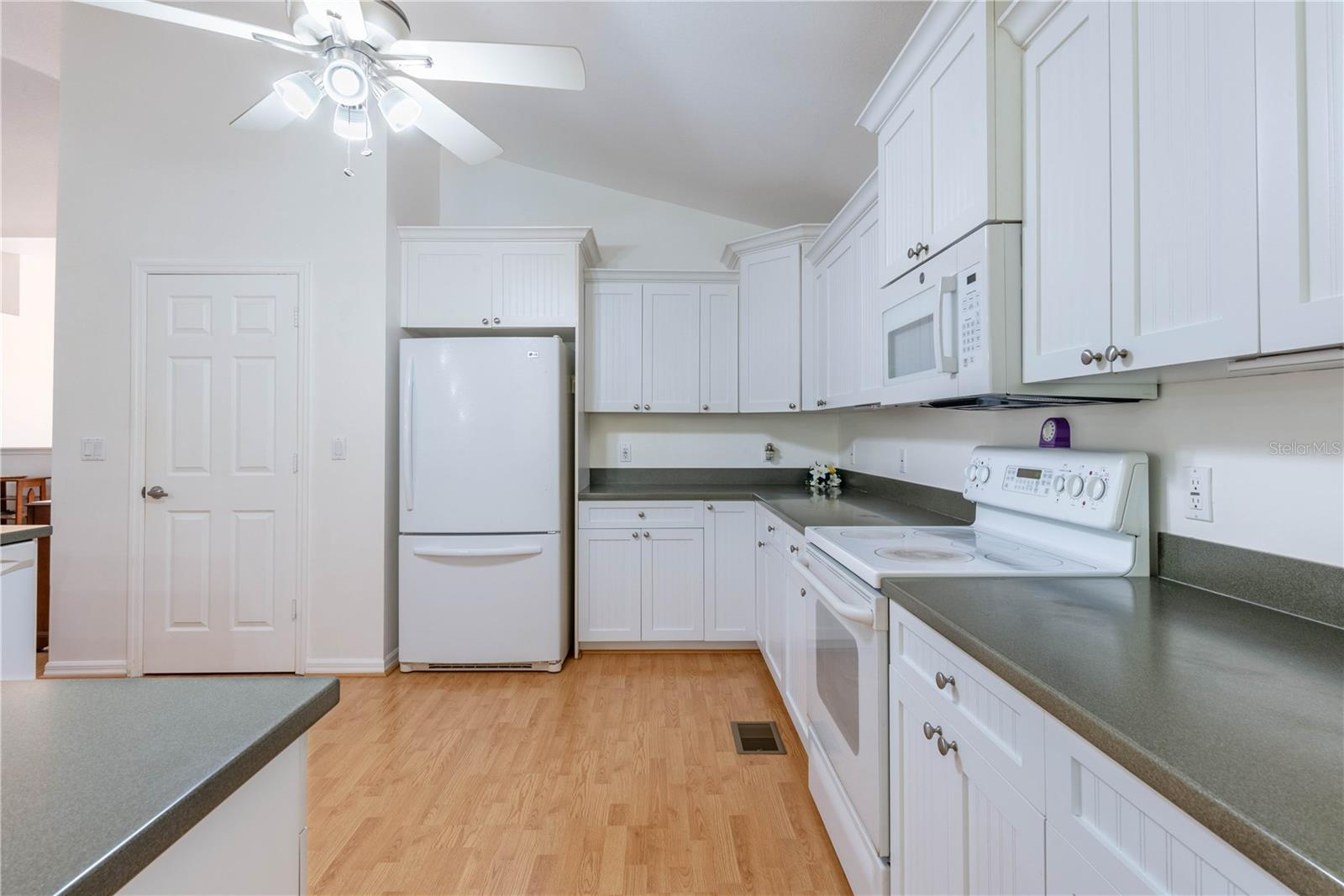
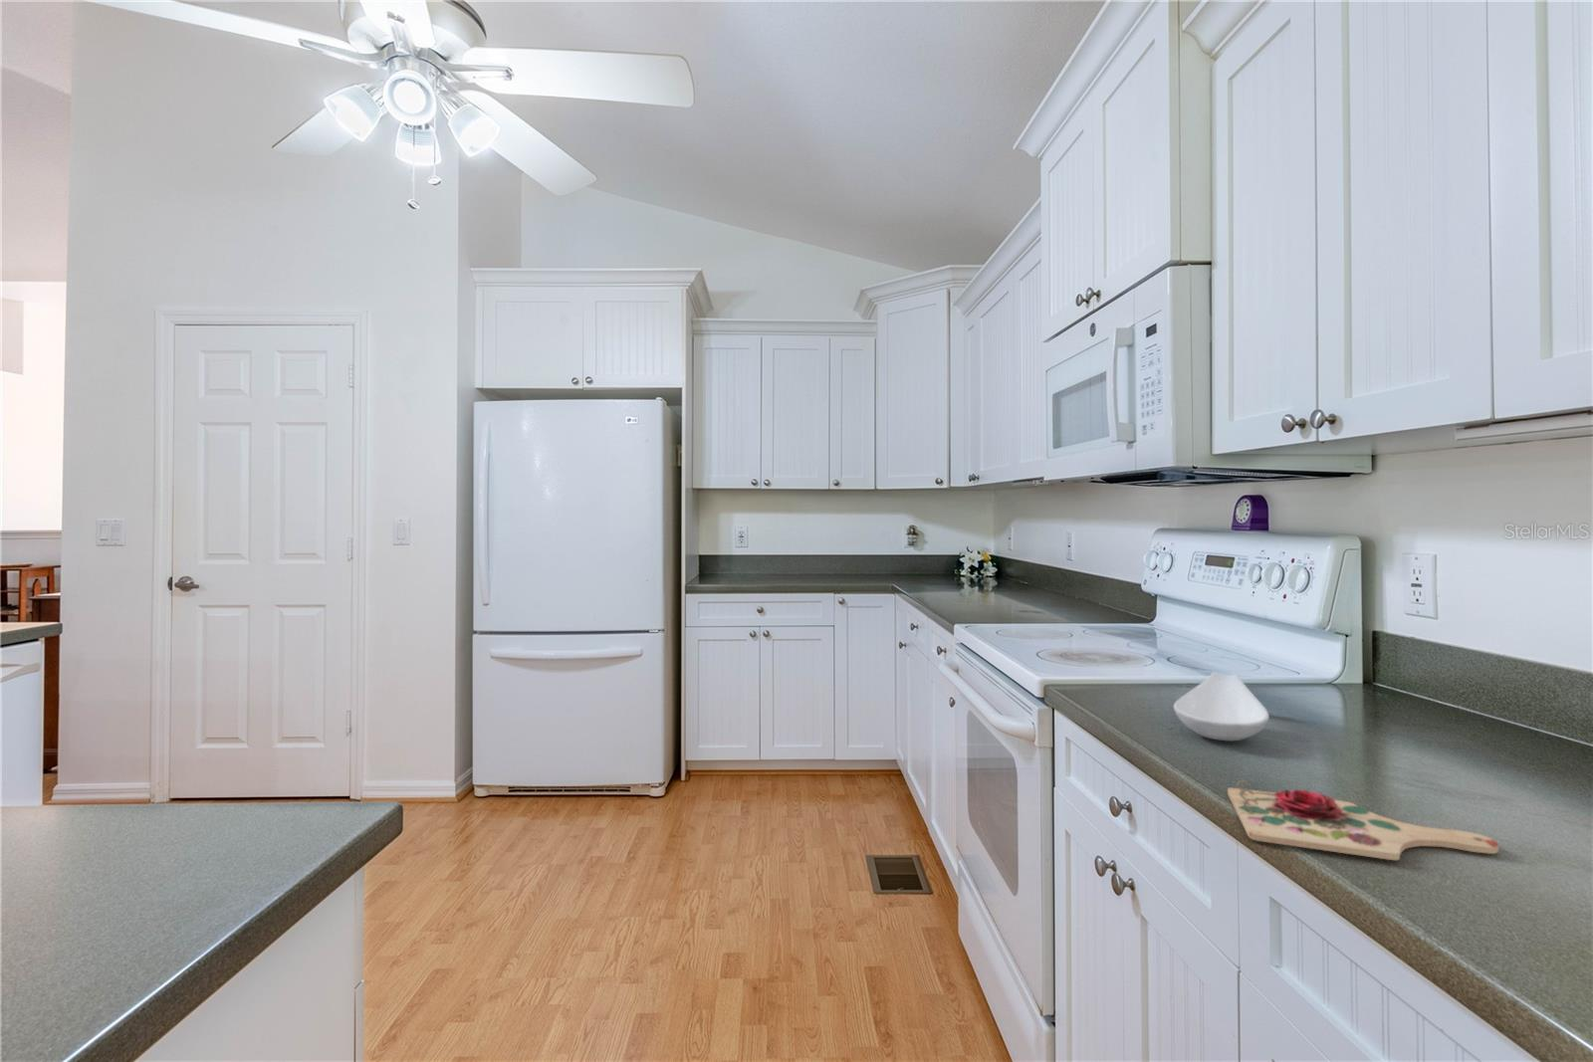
+ spoon rest (1222, 703)
+ cutting board (1360, 818)
